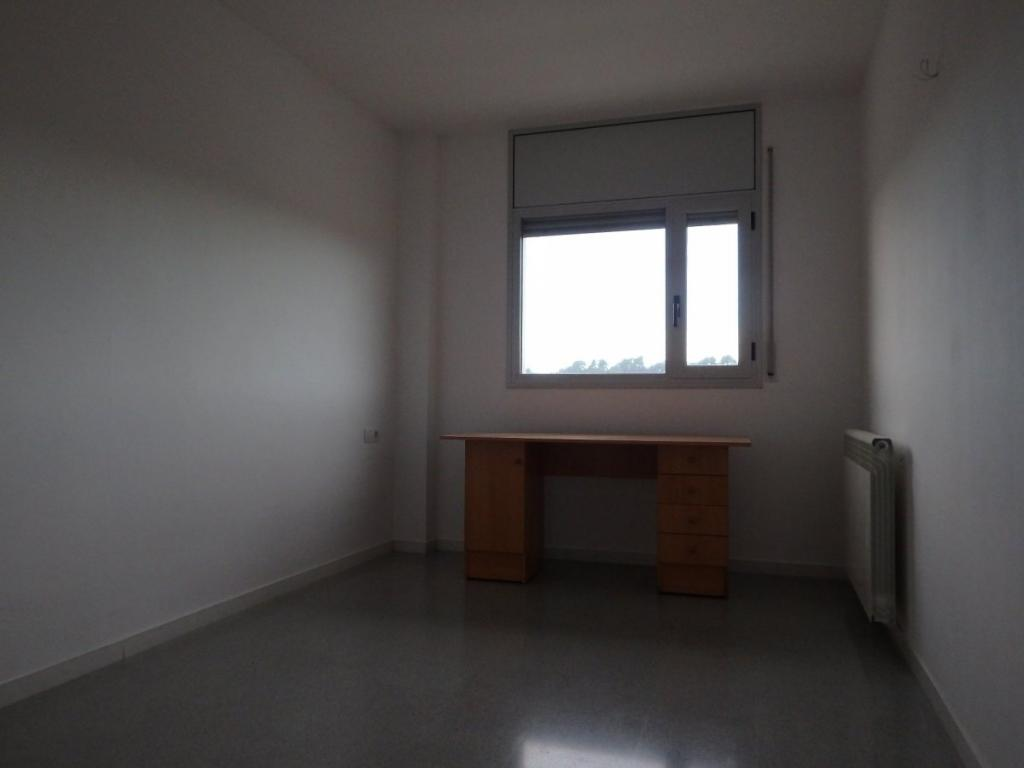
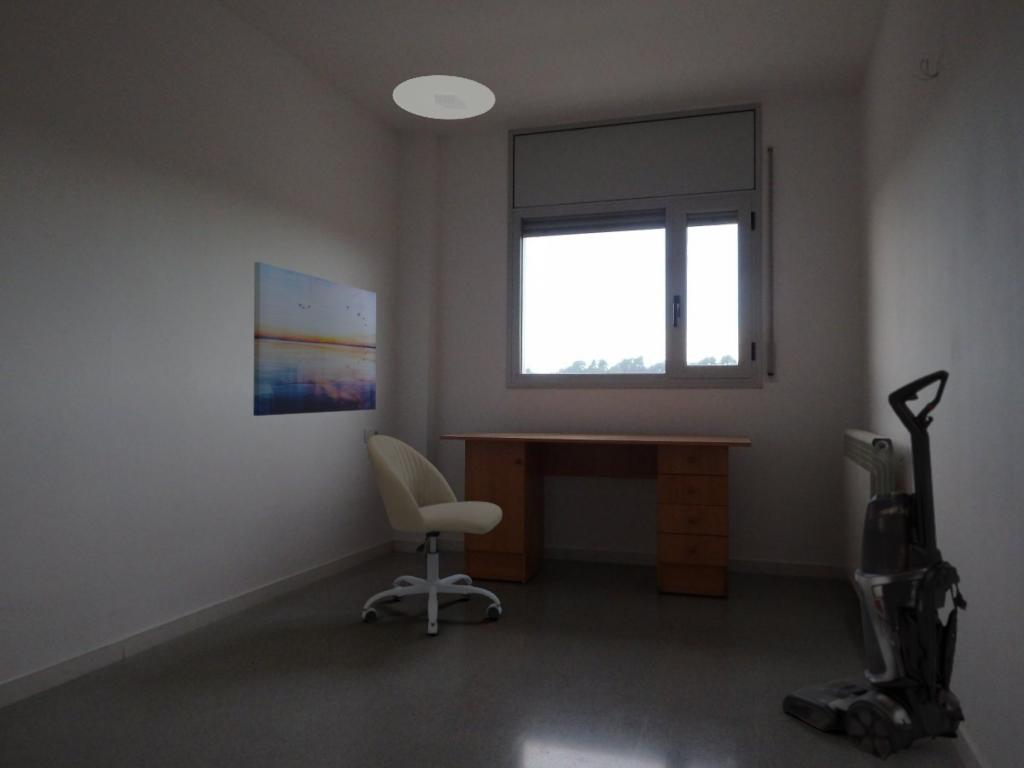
+ office chair (436, 524)
+ ceiling light (444, 93)
+ vacuum cleaner (869, 548)
+ wall art (323, 346)
